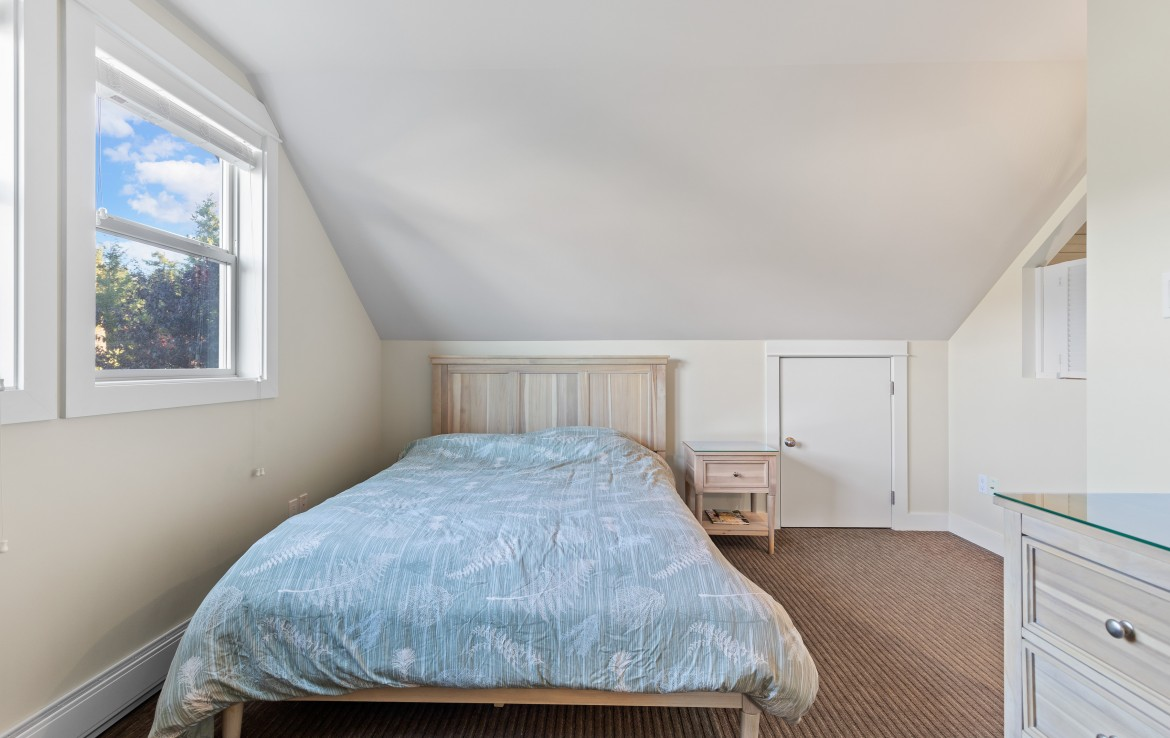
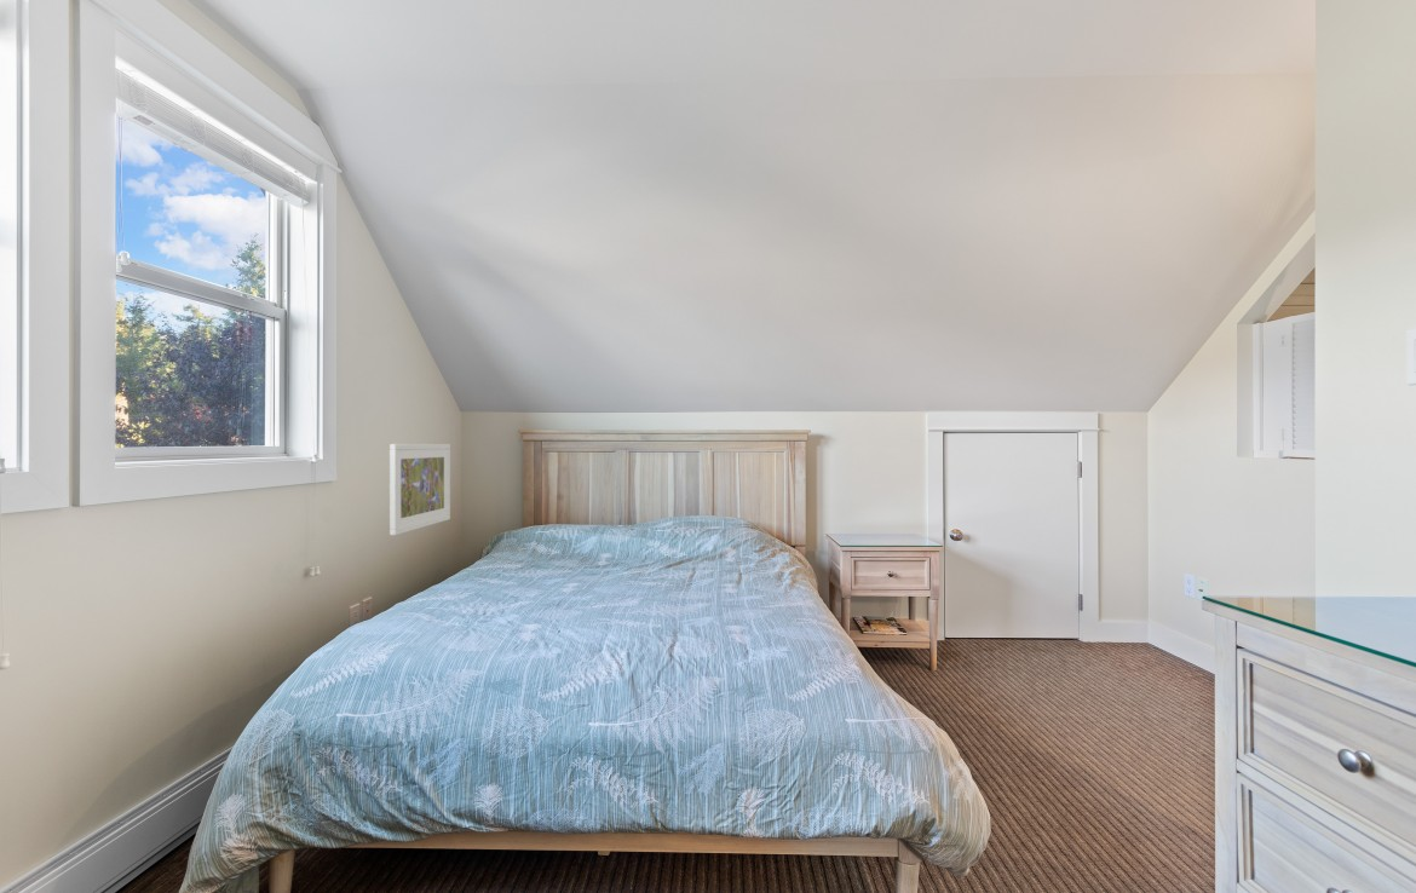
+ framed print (422, 485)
